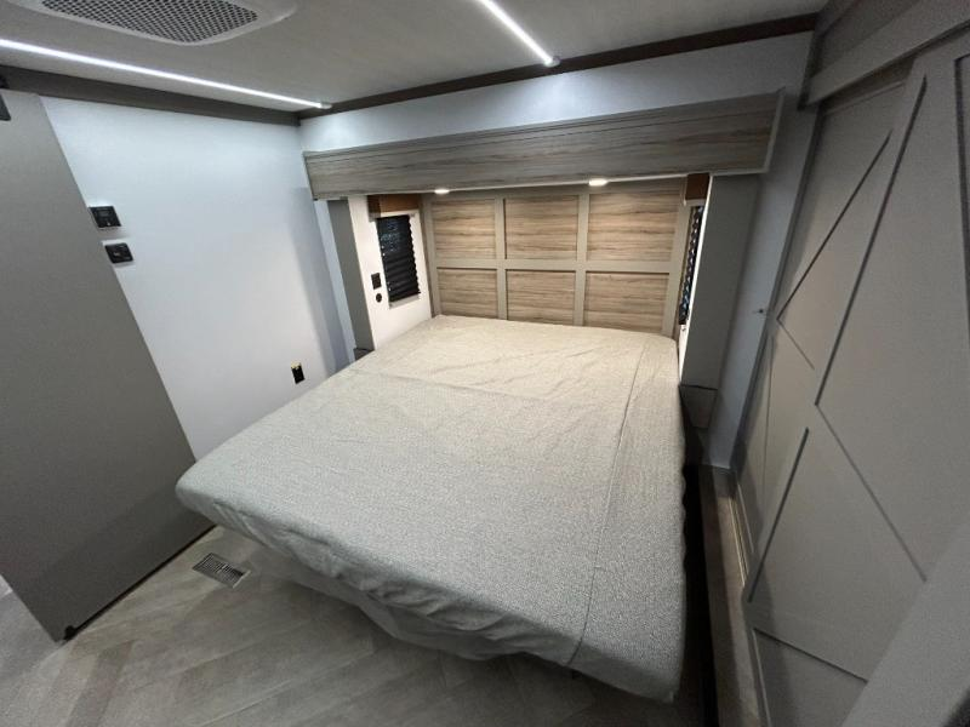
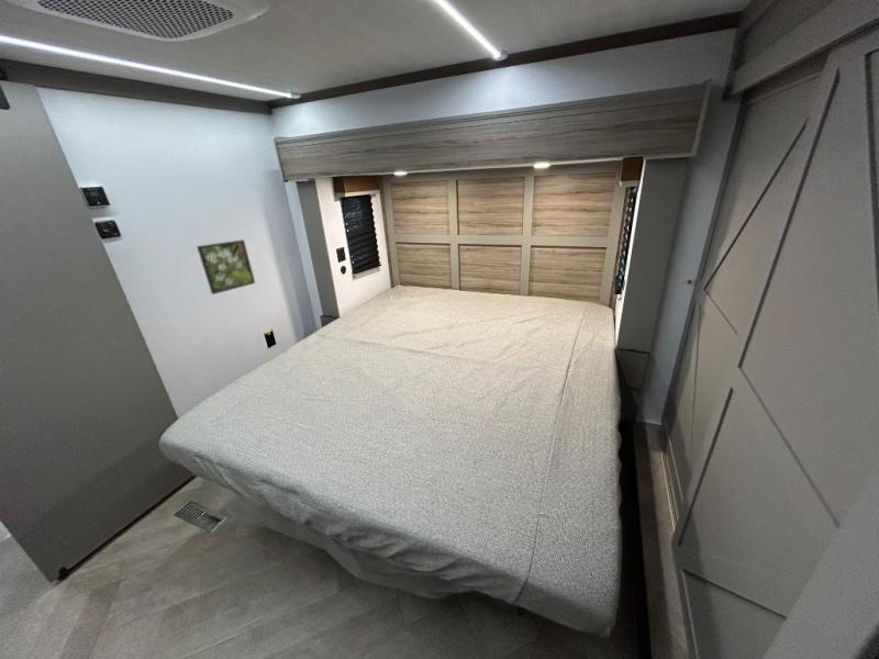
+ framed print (227, 266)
